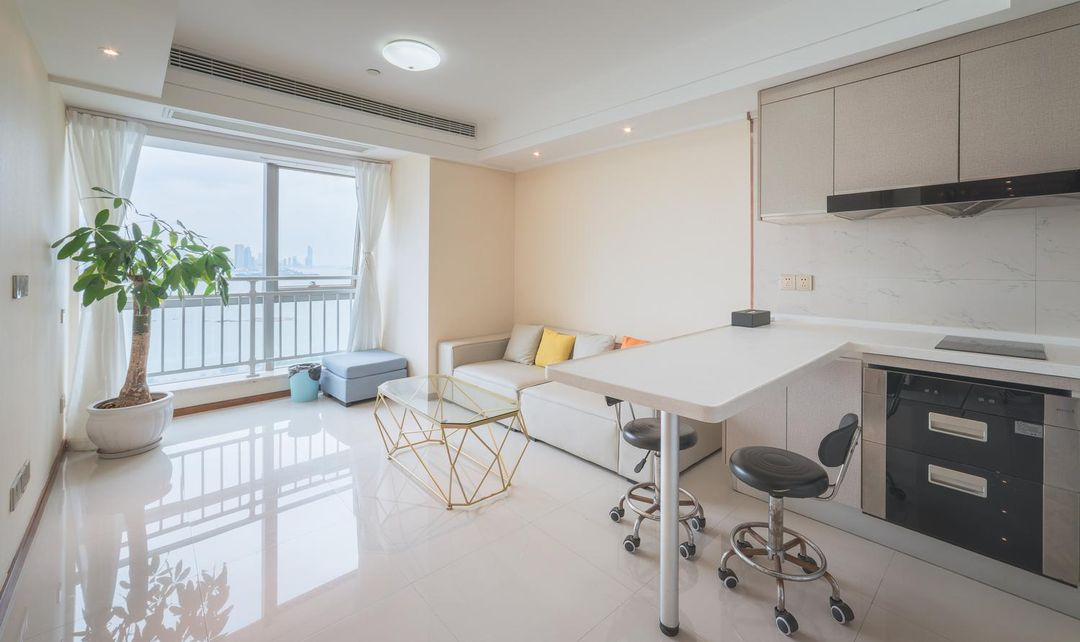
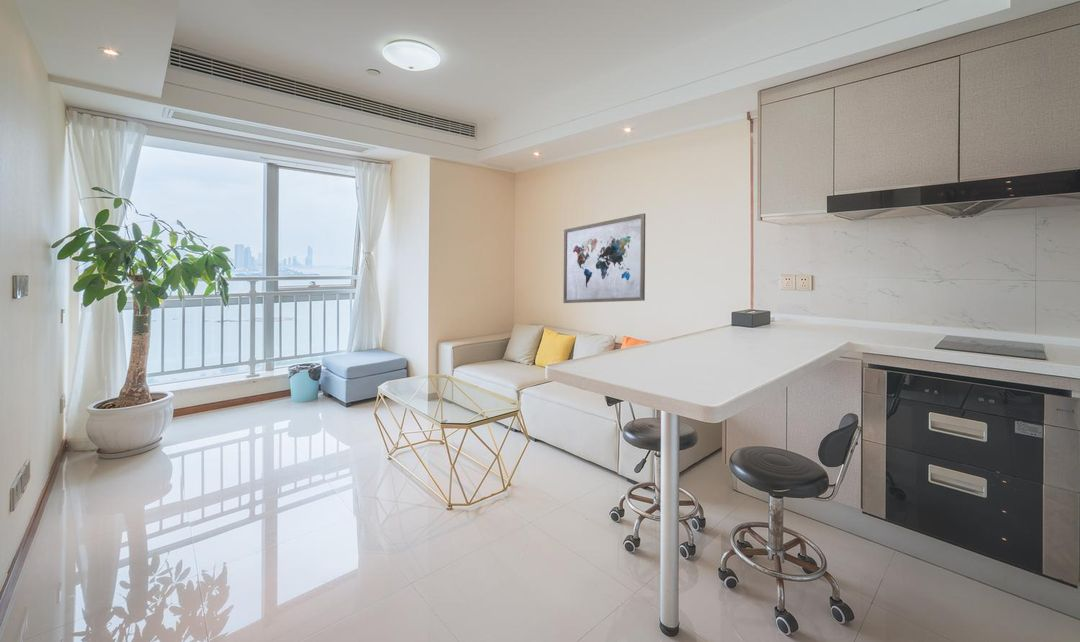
+ wall art (600, 262)
